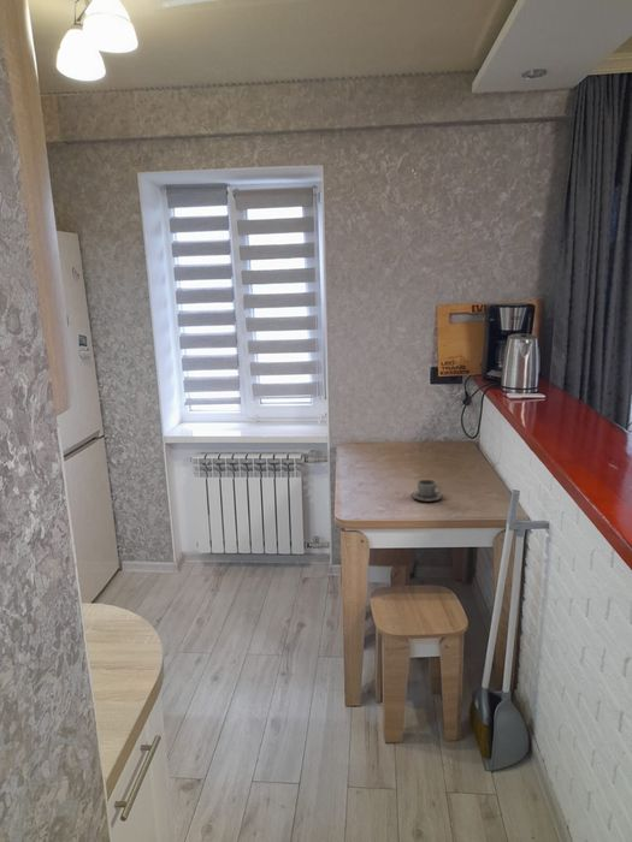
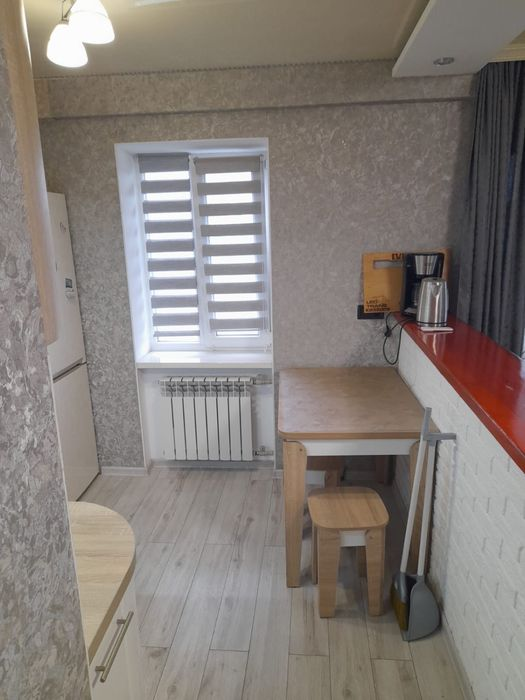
- cup (426, 490)
